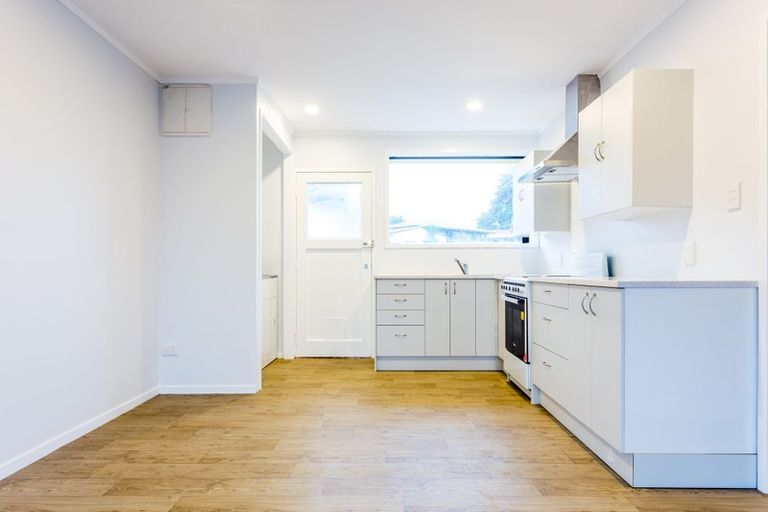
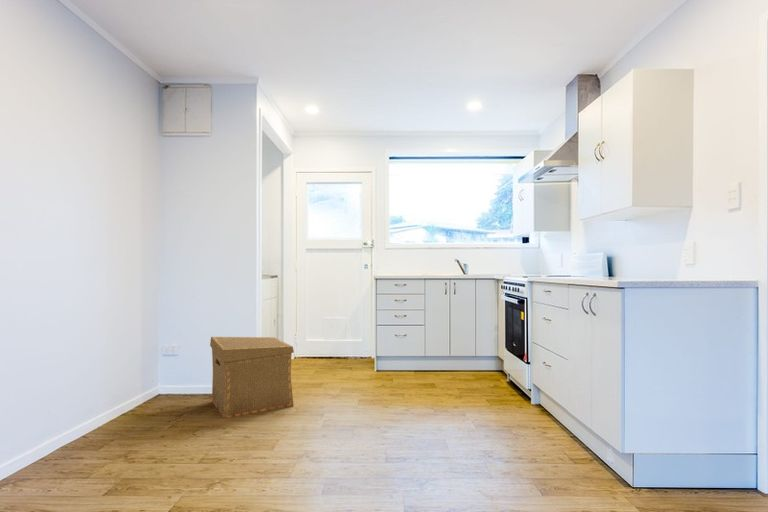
+ cardboard box (251, 371)
